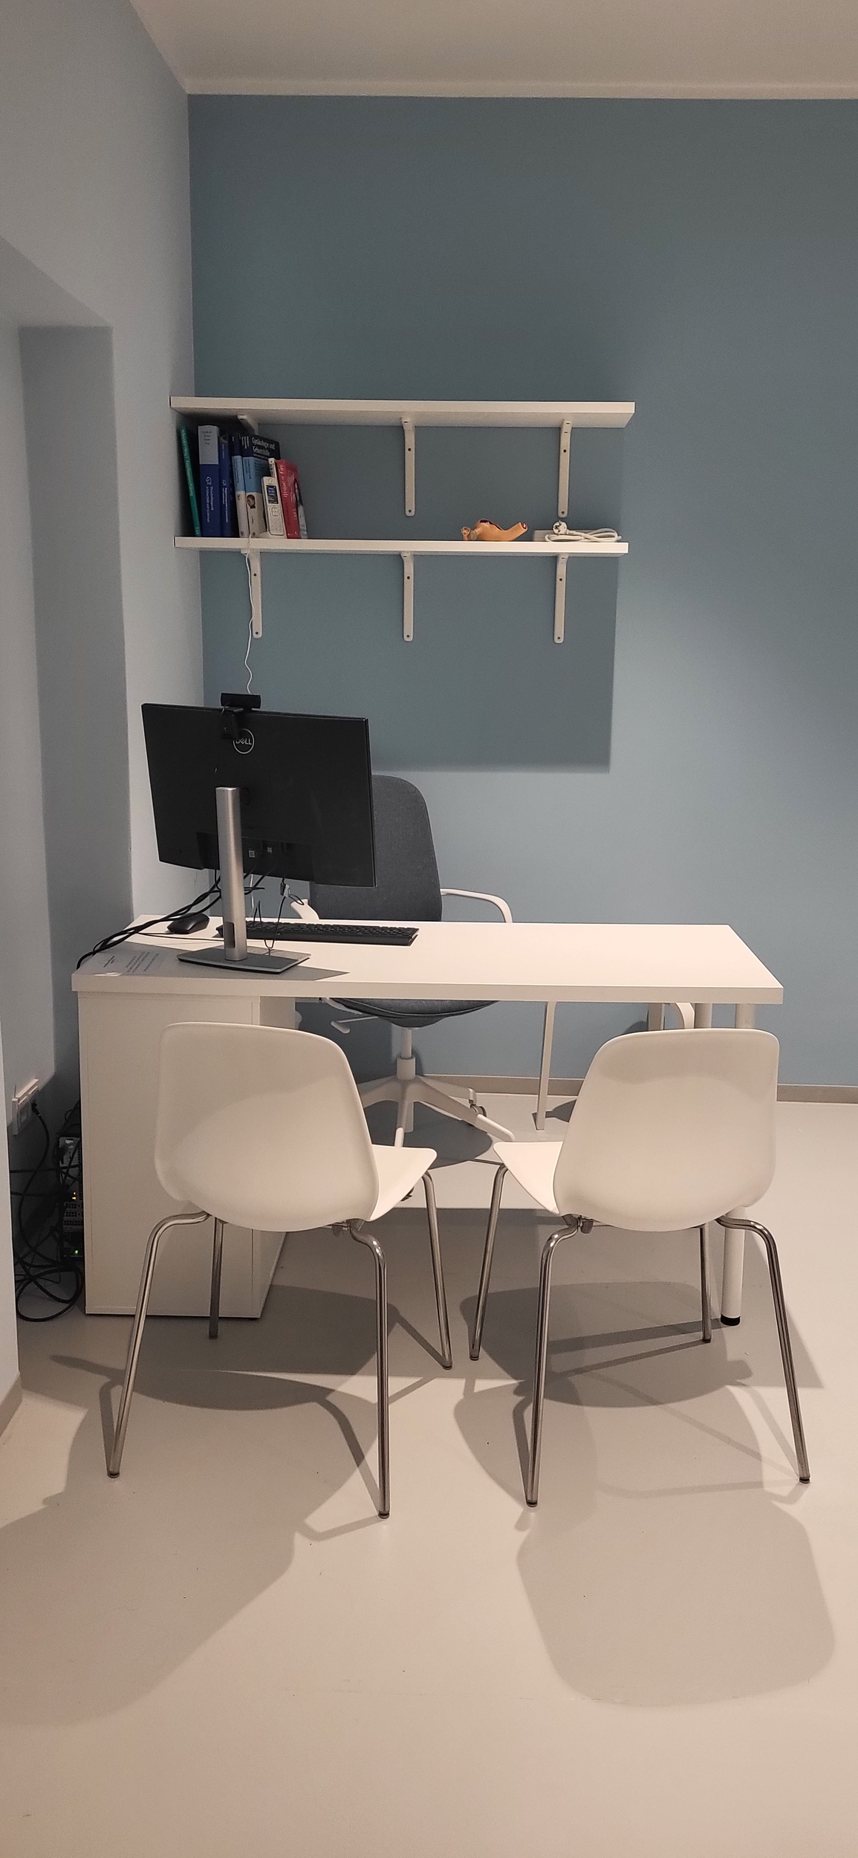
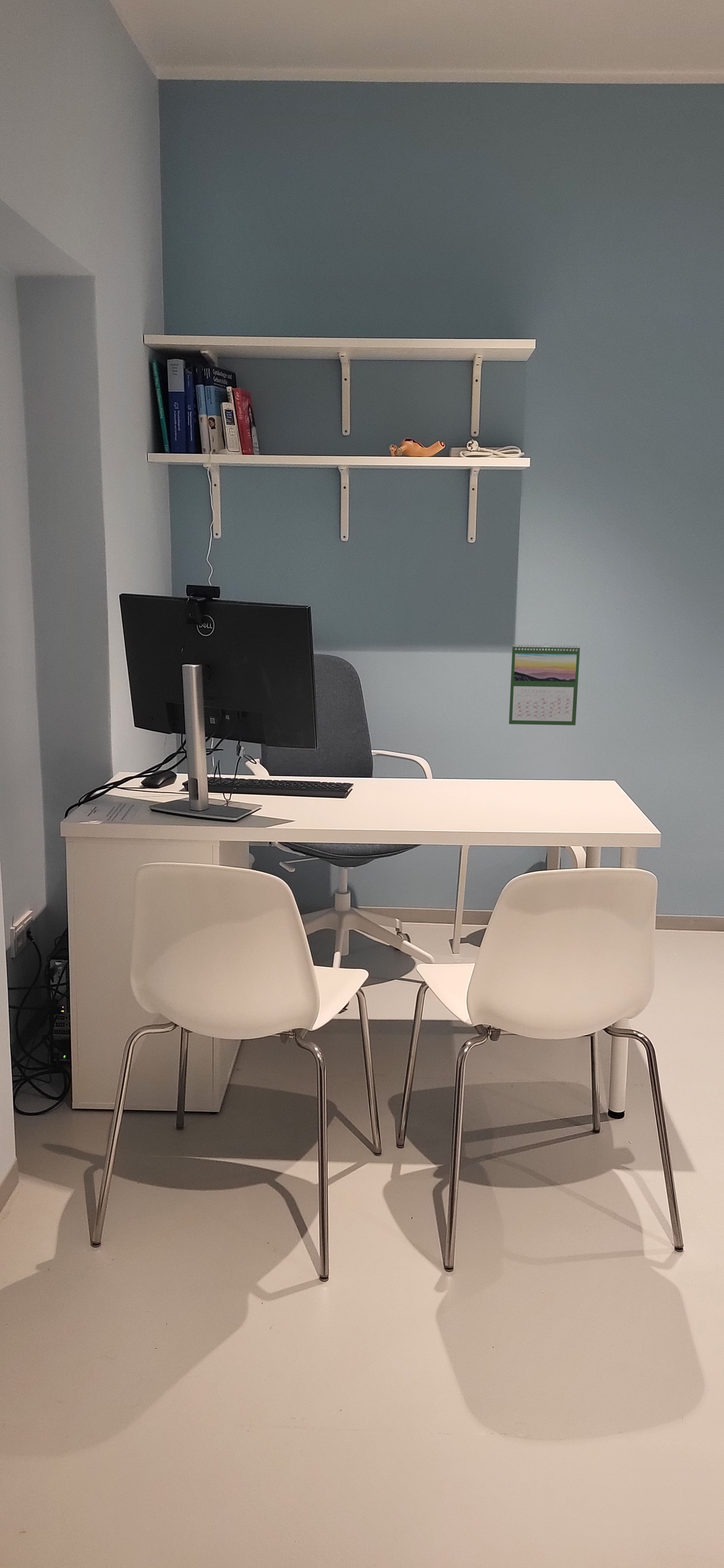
+ calendar (544, 684)
